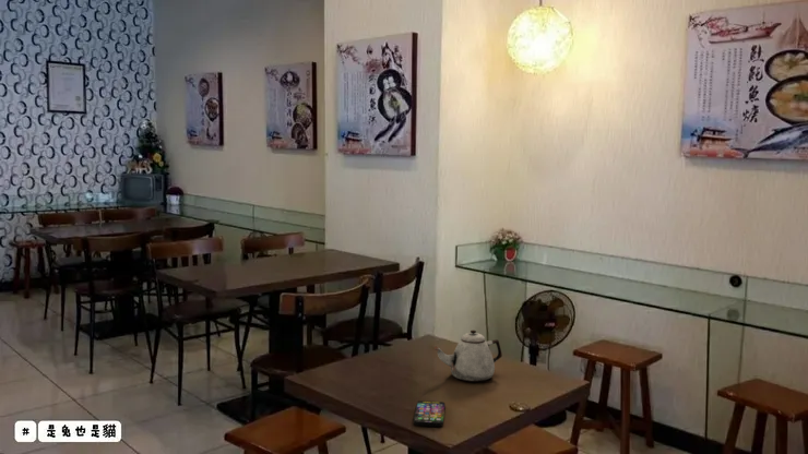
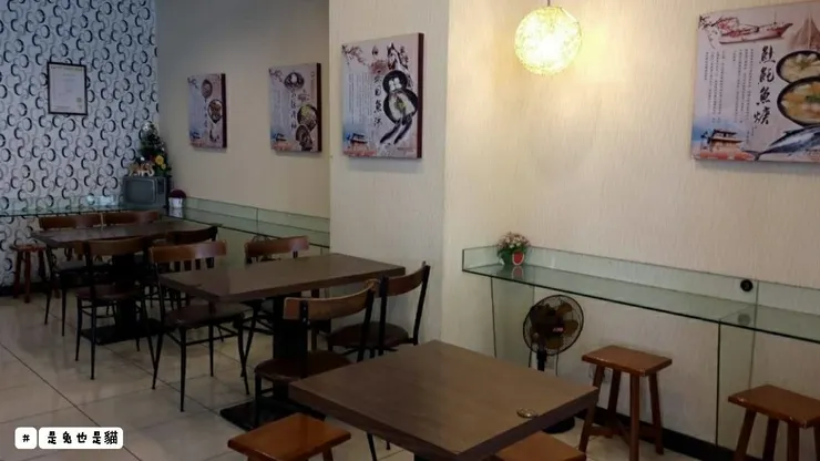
- teapot (468, 353)
- smartphone (429, 413)
